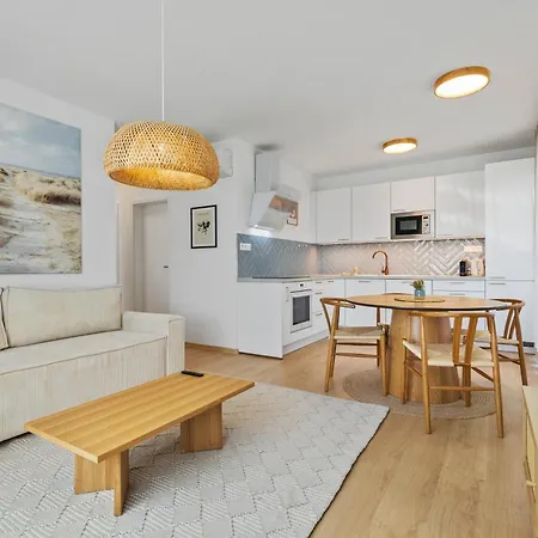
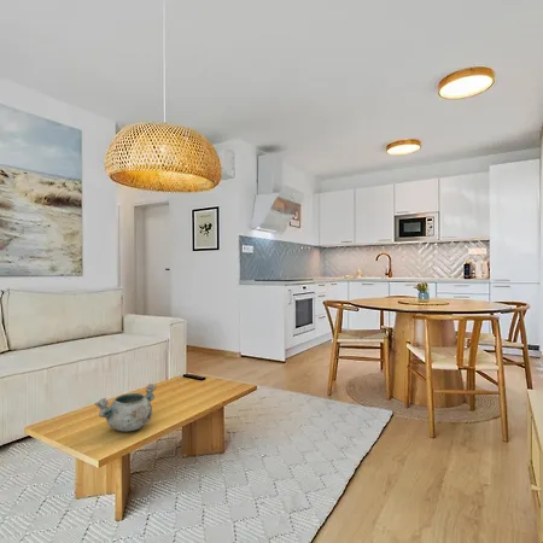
+ decorative bowl (128, 409)
